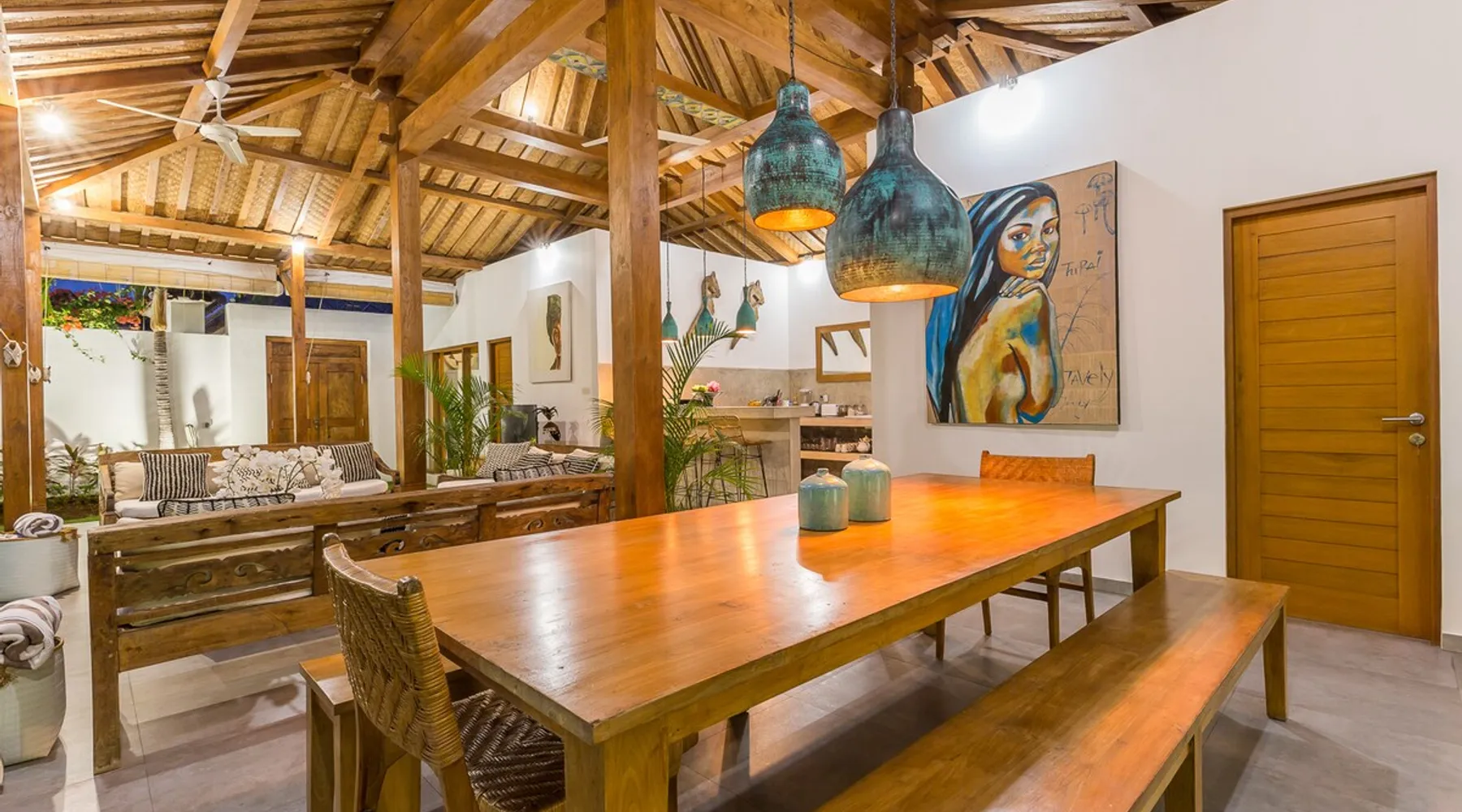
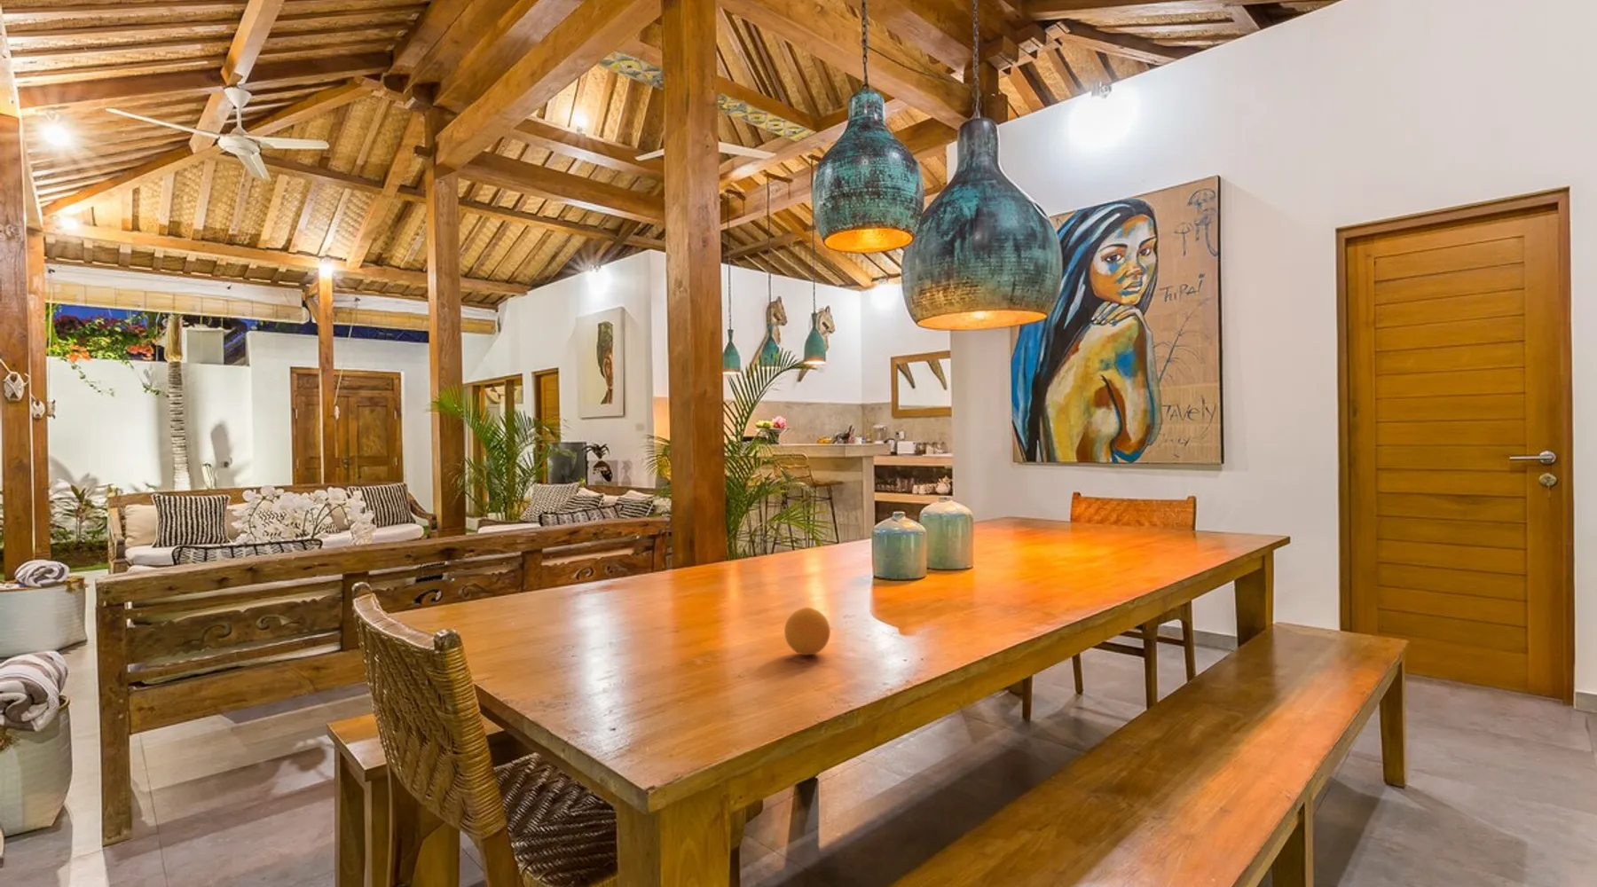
+ fruit (806, 630)
